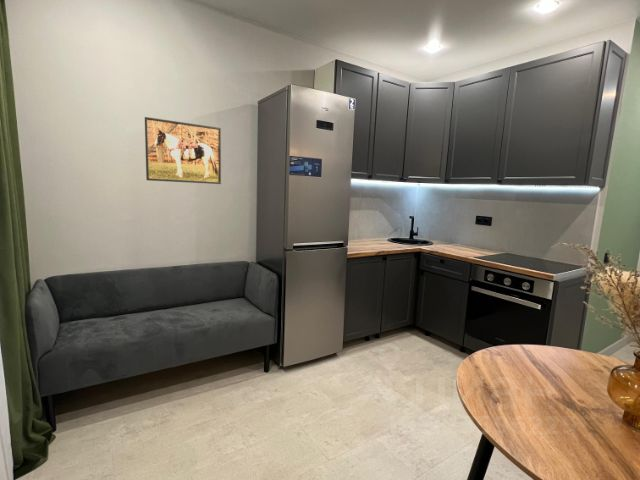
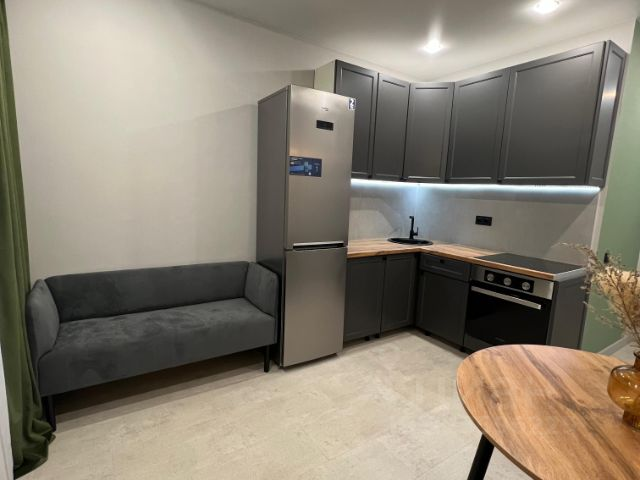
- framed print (185, 152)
